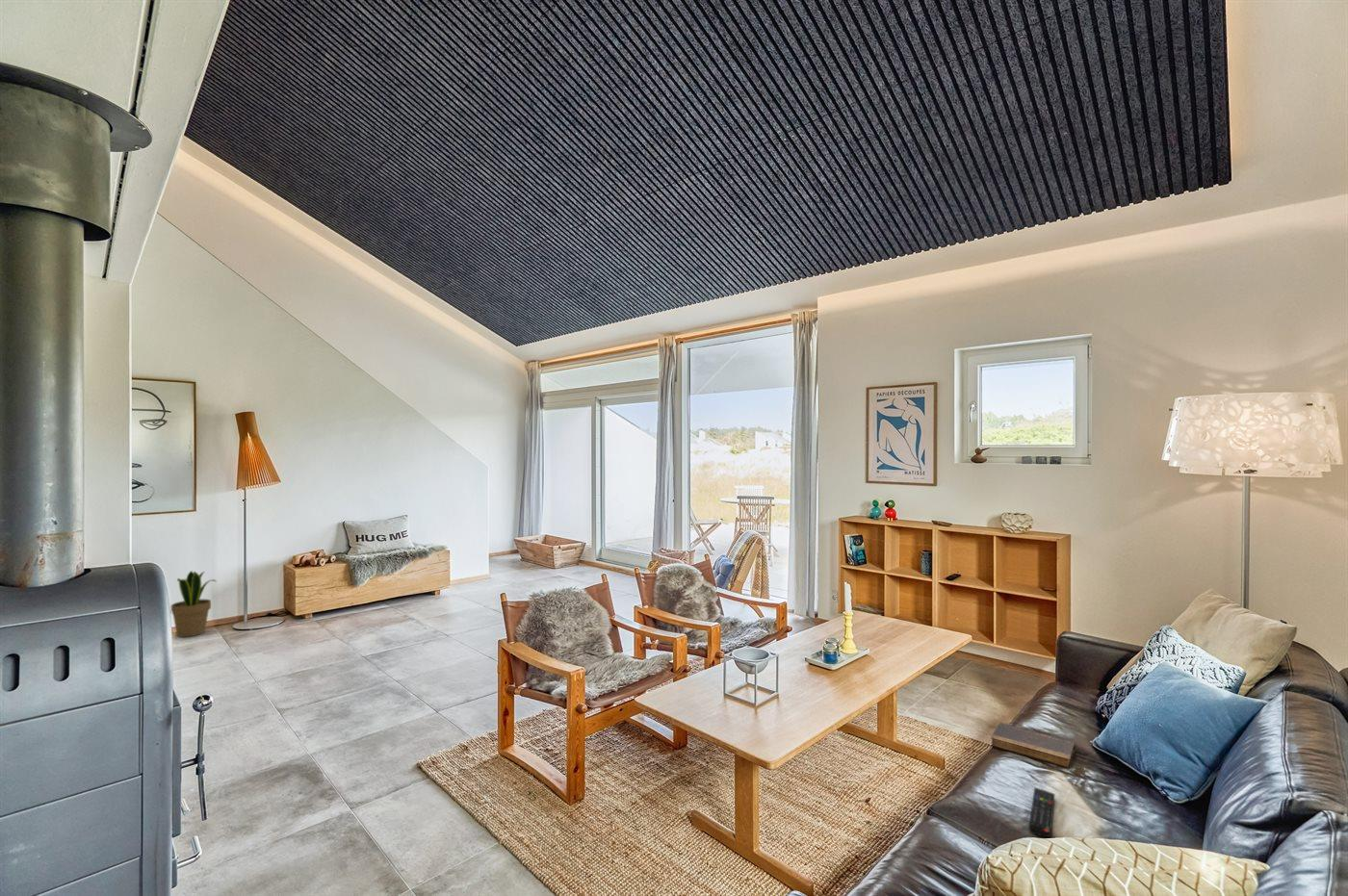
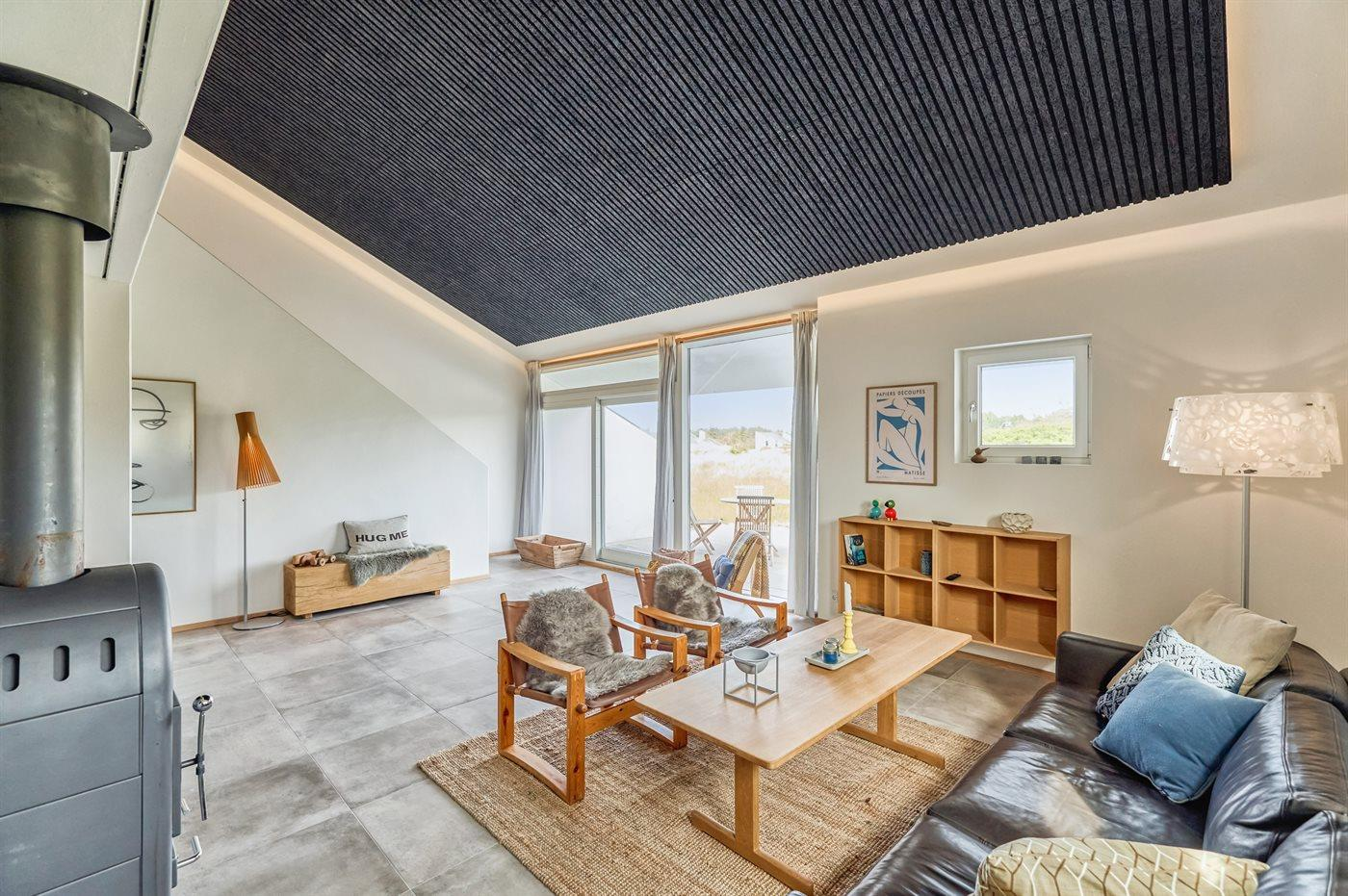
- remote control (1042, 811)
- book (1032, 743)
- potted plant (194, 602)
